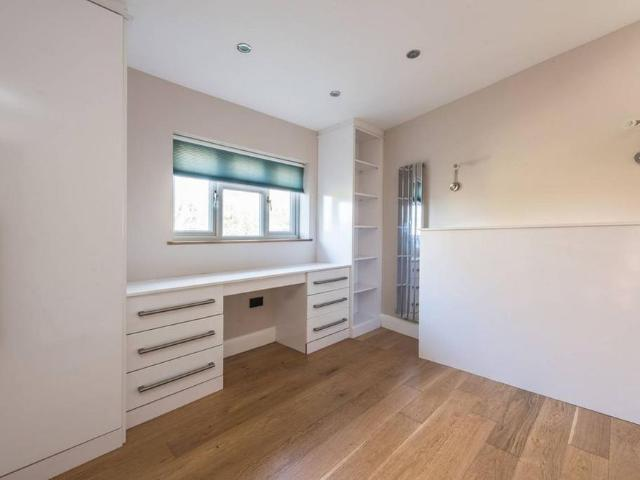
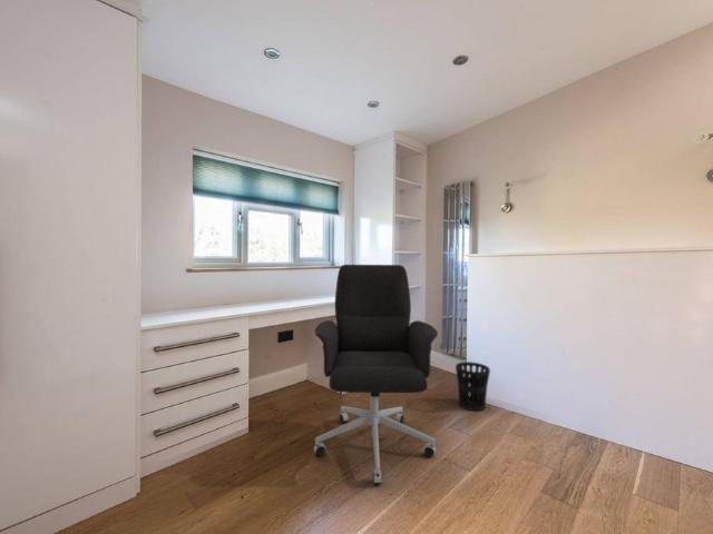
+ wastebasket (471, 385)
+ office chair (374, 355)
